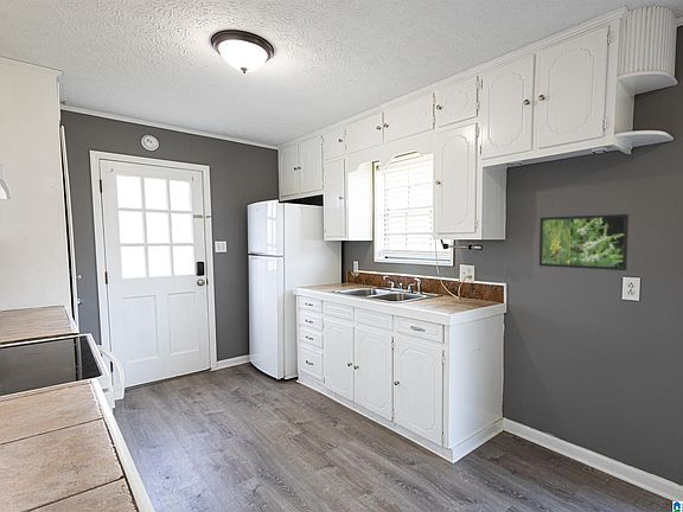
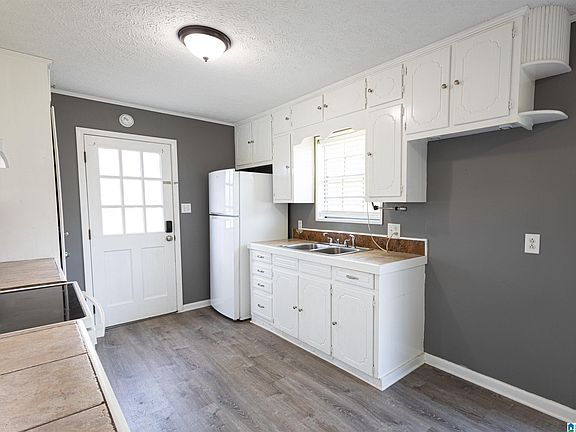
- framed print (580, 242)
